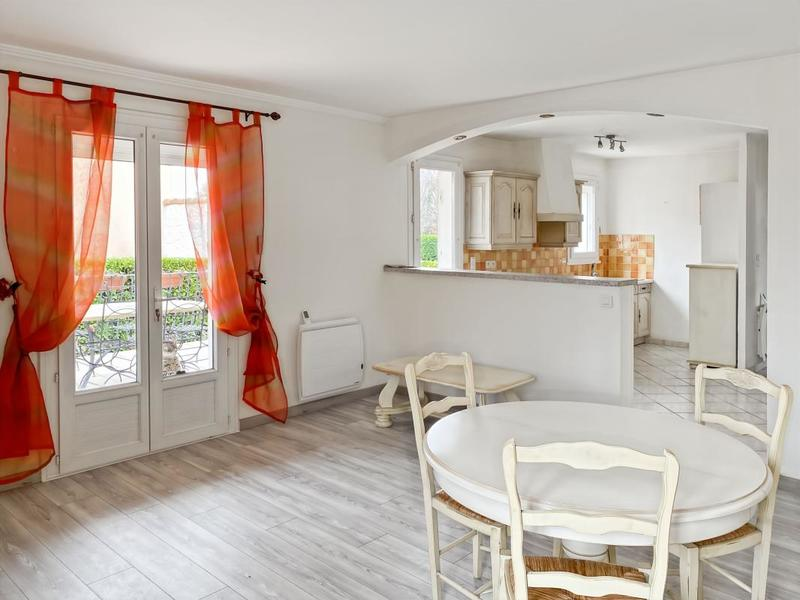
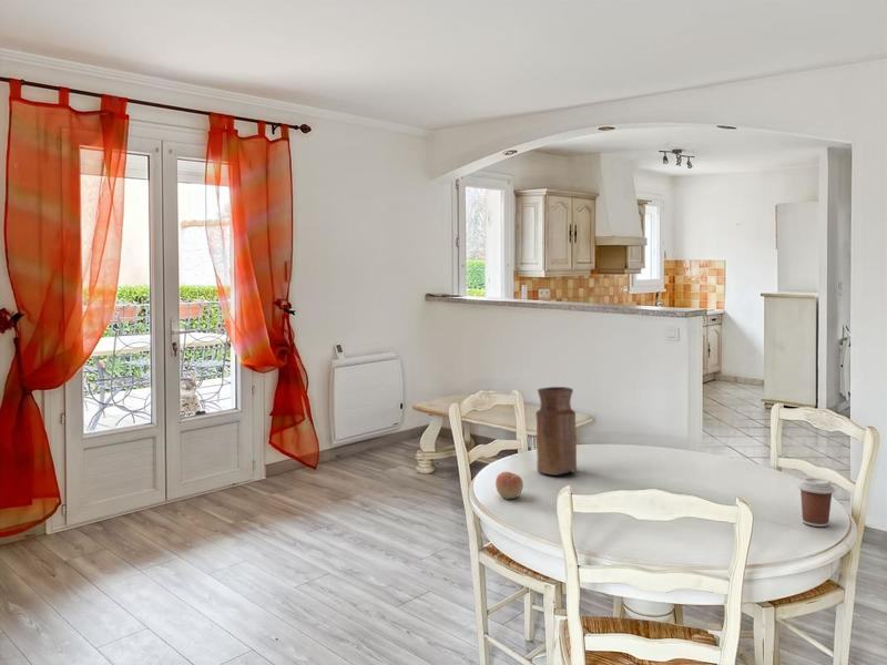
+ apple (509, 483)
+ coffee cup (815, 501)
+ vase (555, 429)
